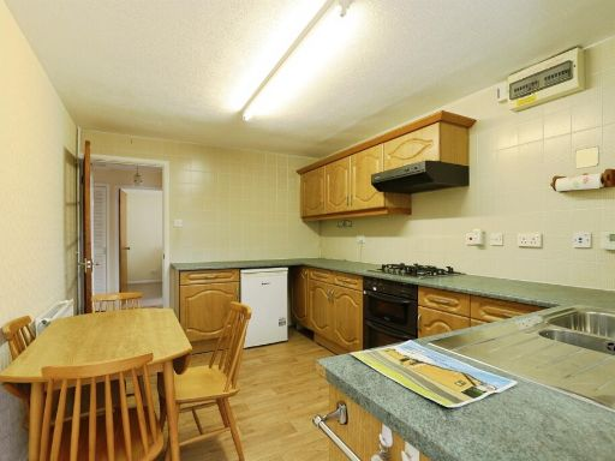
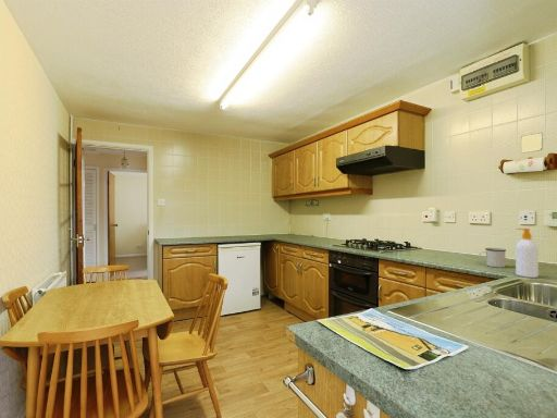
+ soap bottle (525, 251)
+ mug (492, 257)
